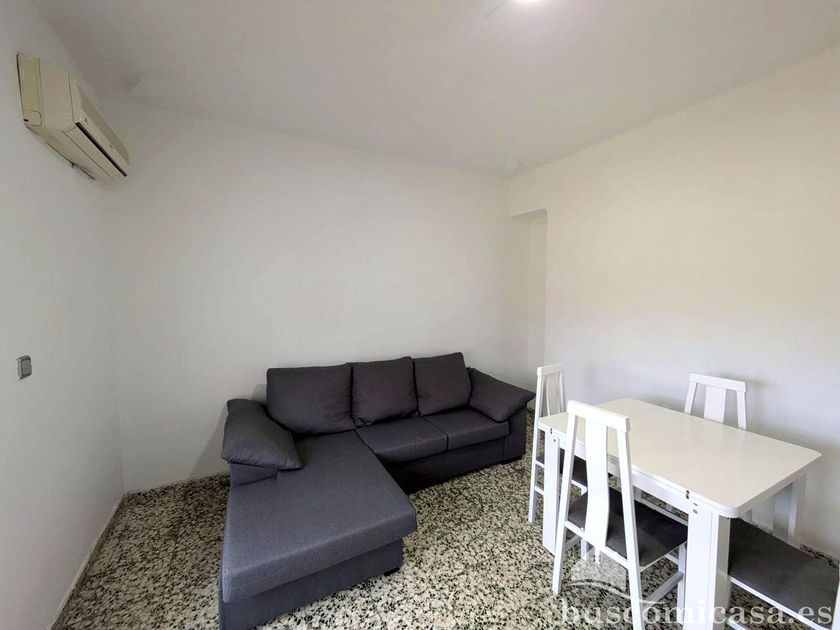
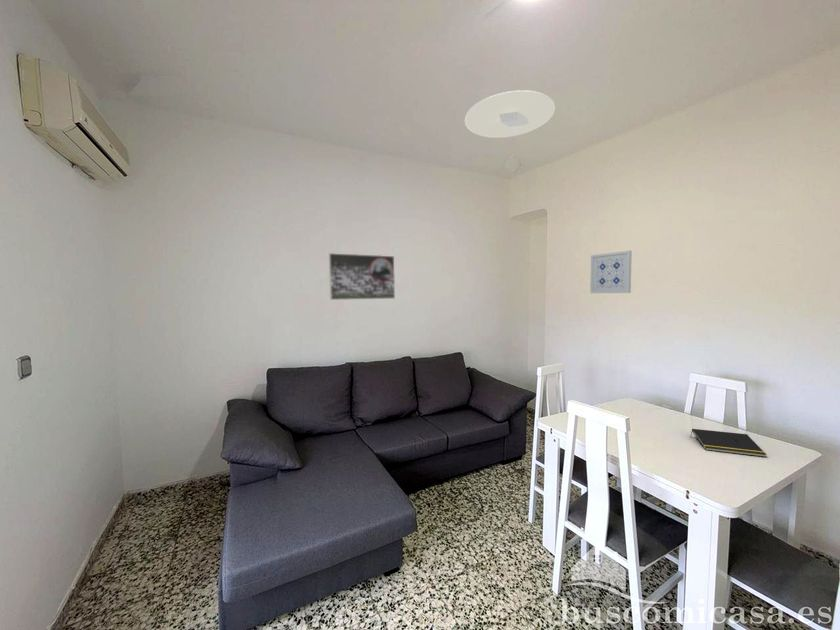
+ ceiling light (508, 112)
+ notepad (726, 441)
+ wall art (609, 273)
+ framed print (363, 277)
